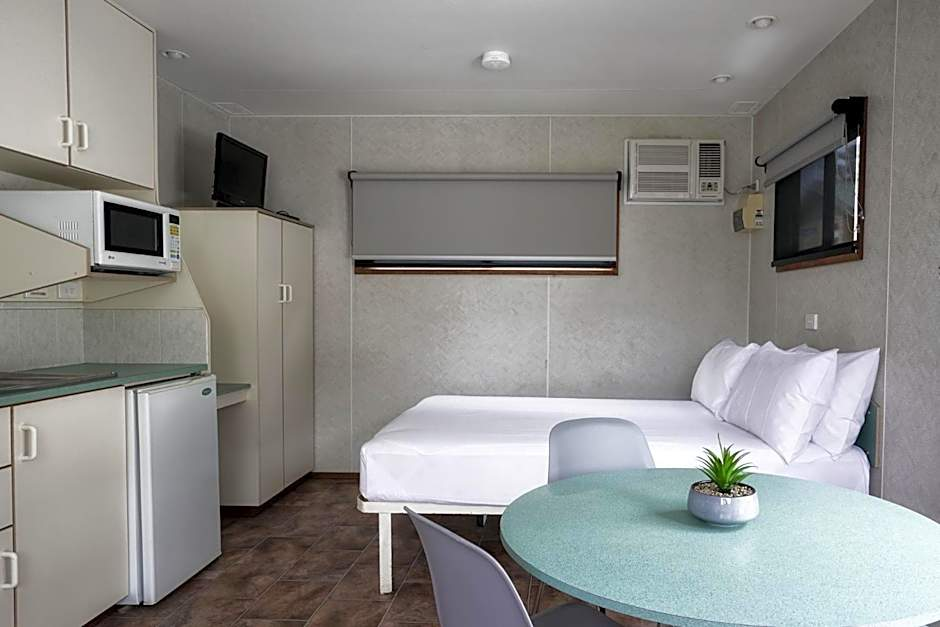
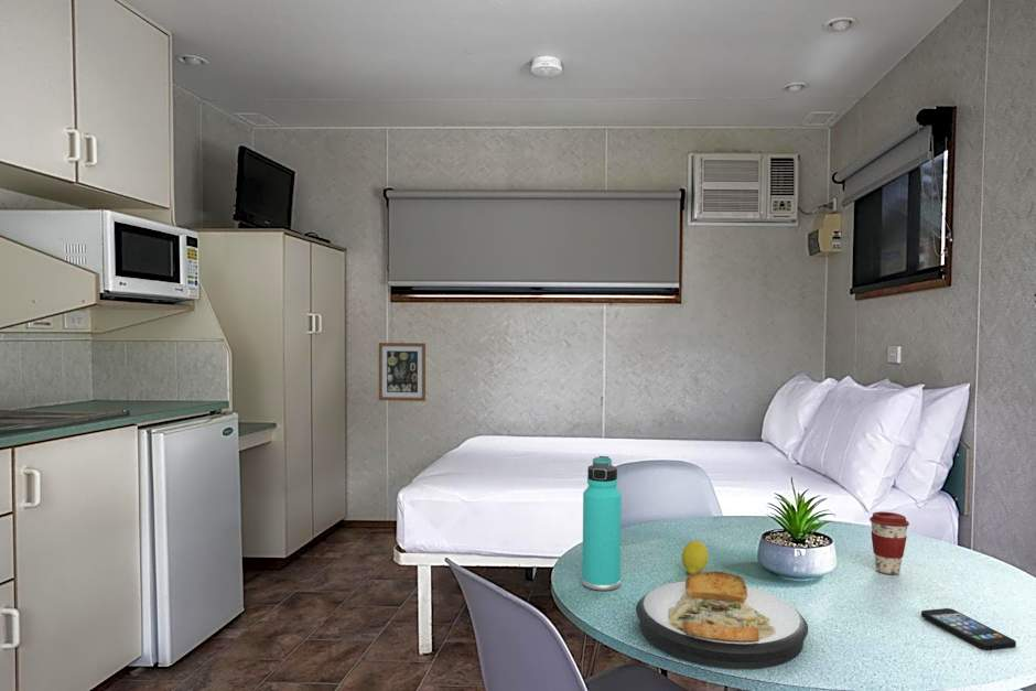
+ wall art (401, 371)
+ fruit (694, 557)
+ plate (719, 613)
+ coffee cup (888, 542)
+ smartphone (965, 627)
+ thermos bottle (602, 520)
